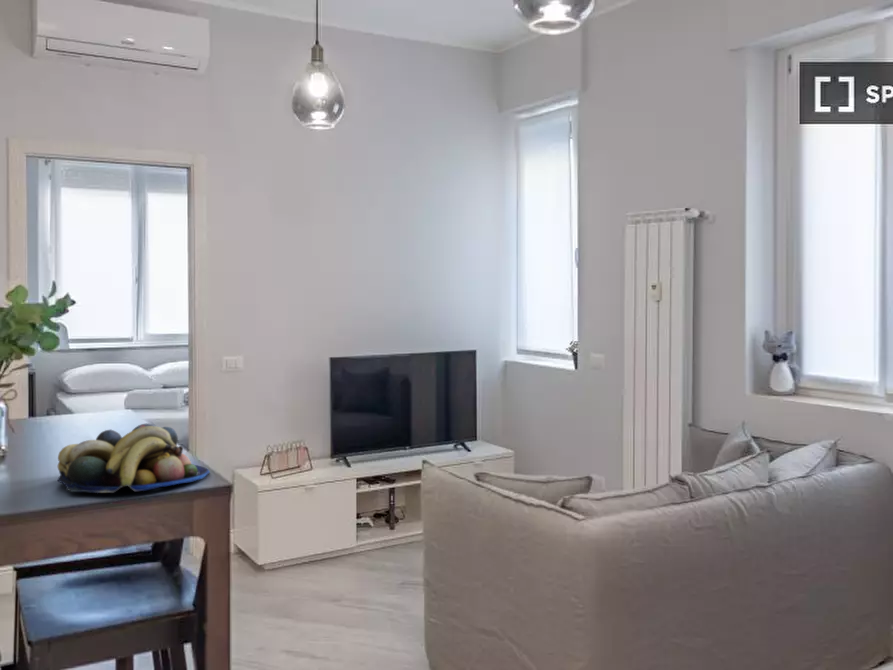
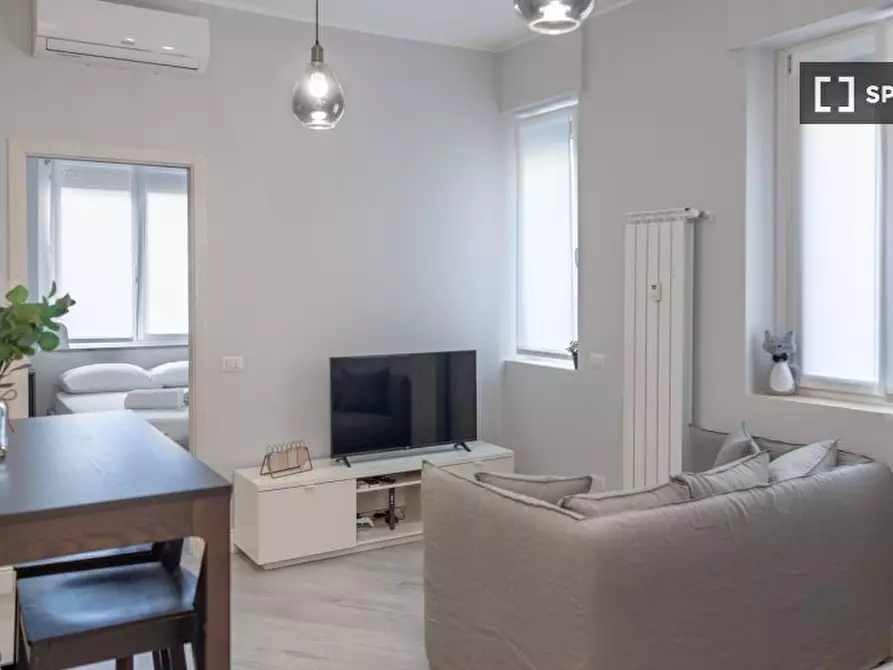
- fruit bowl (136, 452)
